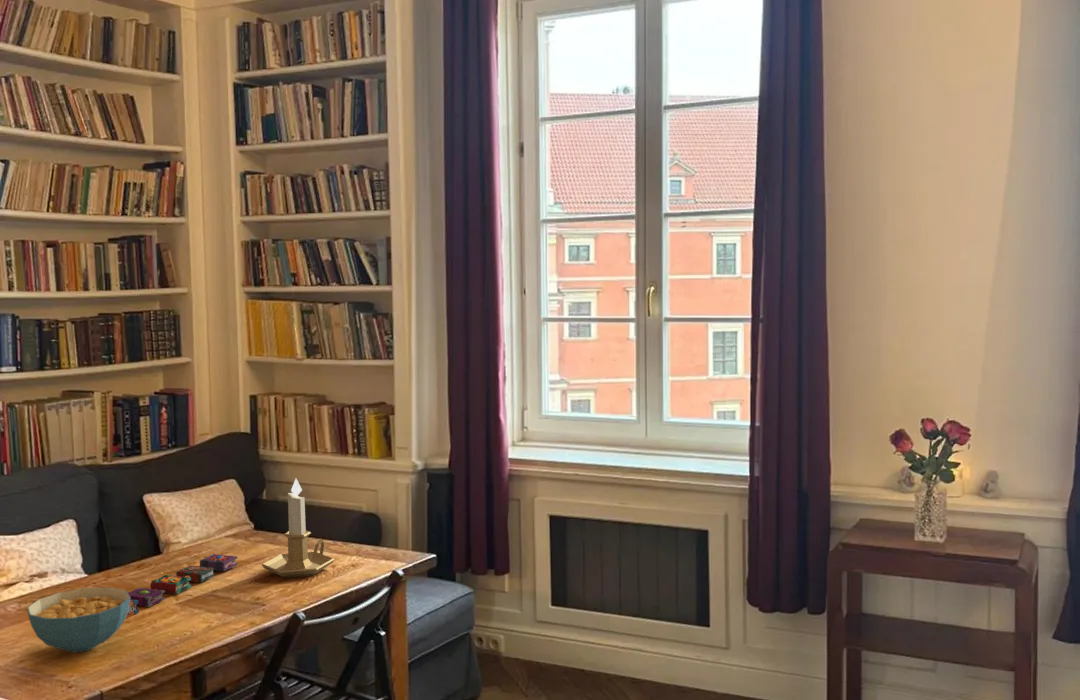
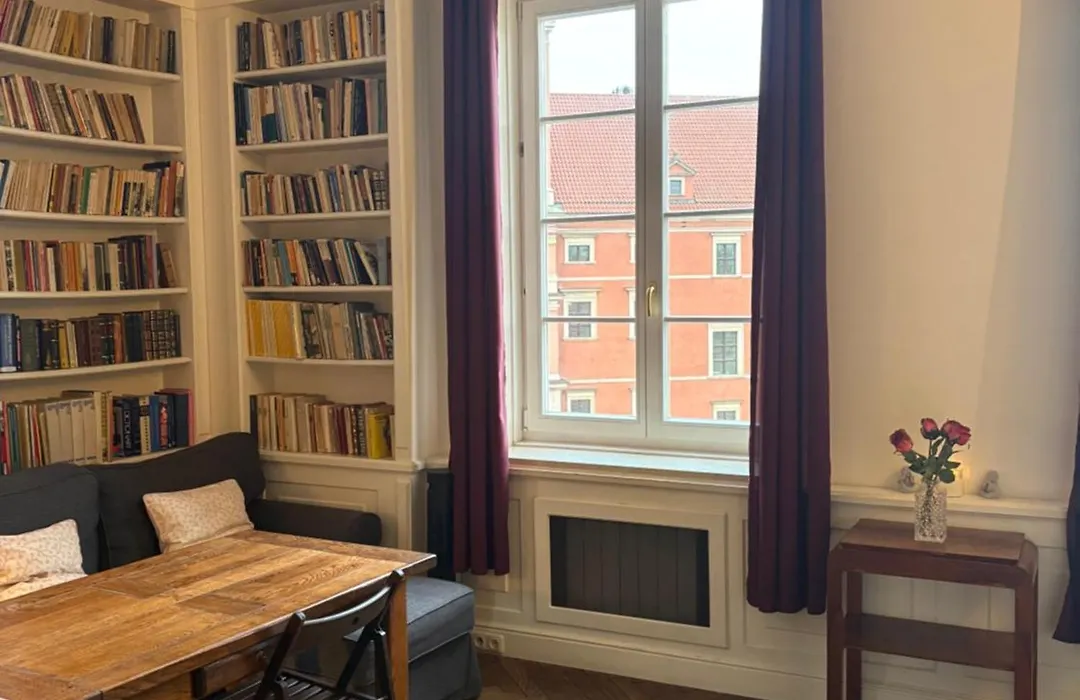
- cereal bowl (80, 624)
- magic books (173, 580)
- candlestick (301, 522)
